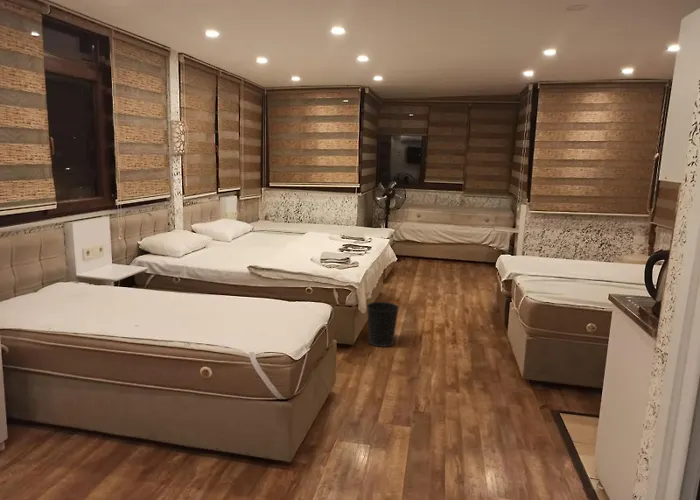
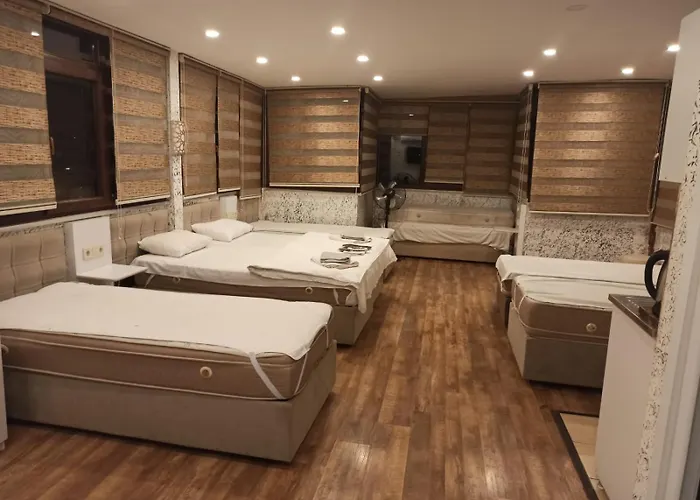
- wastebasket (382, 324)
